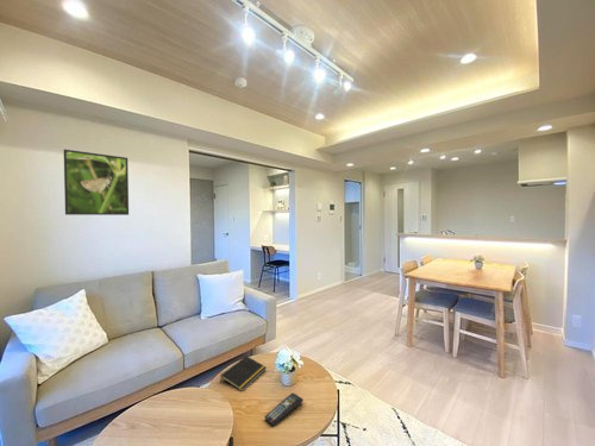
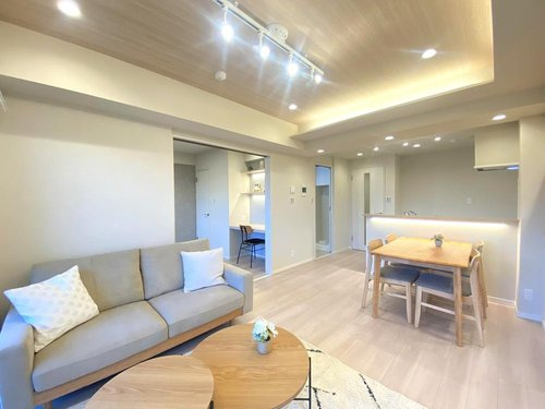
- notepad (244, 371)
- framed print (98, 184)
- remote control (284, 407)
